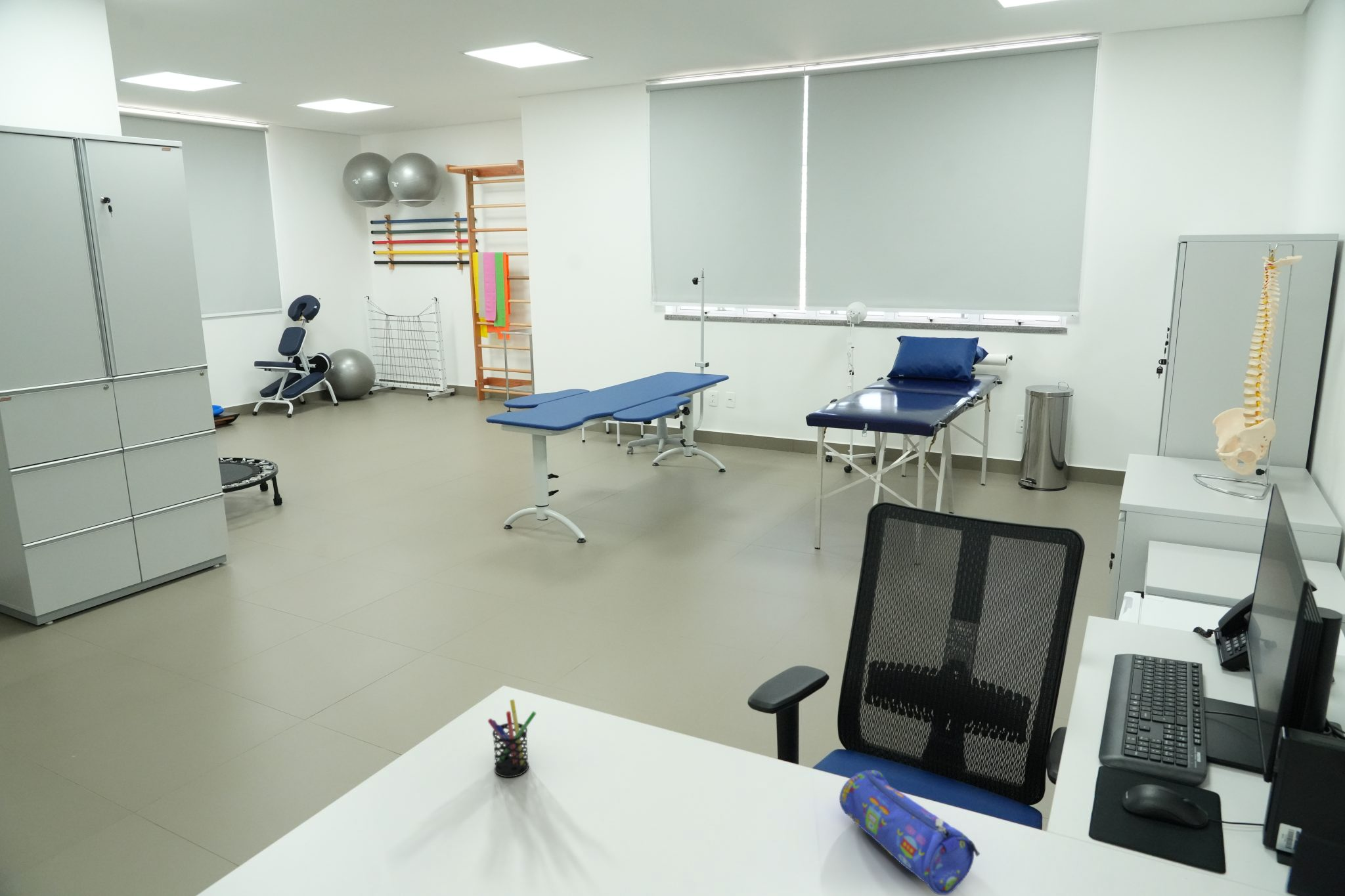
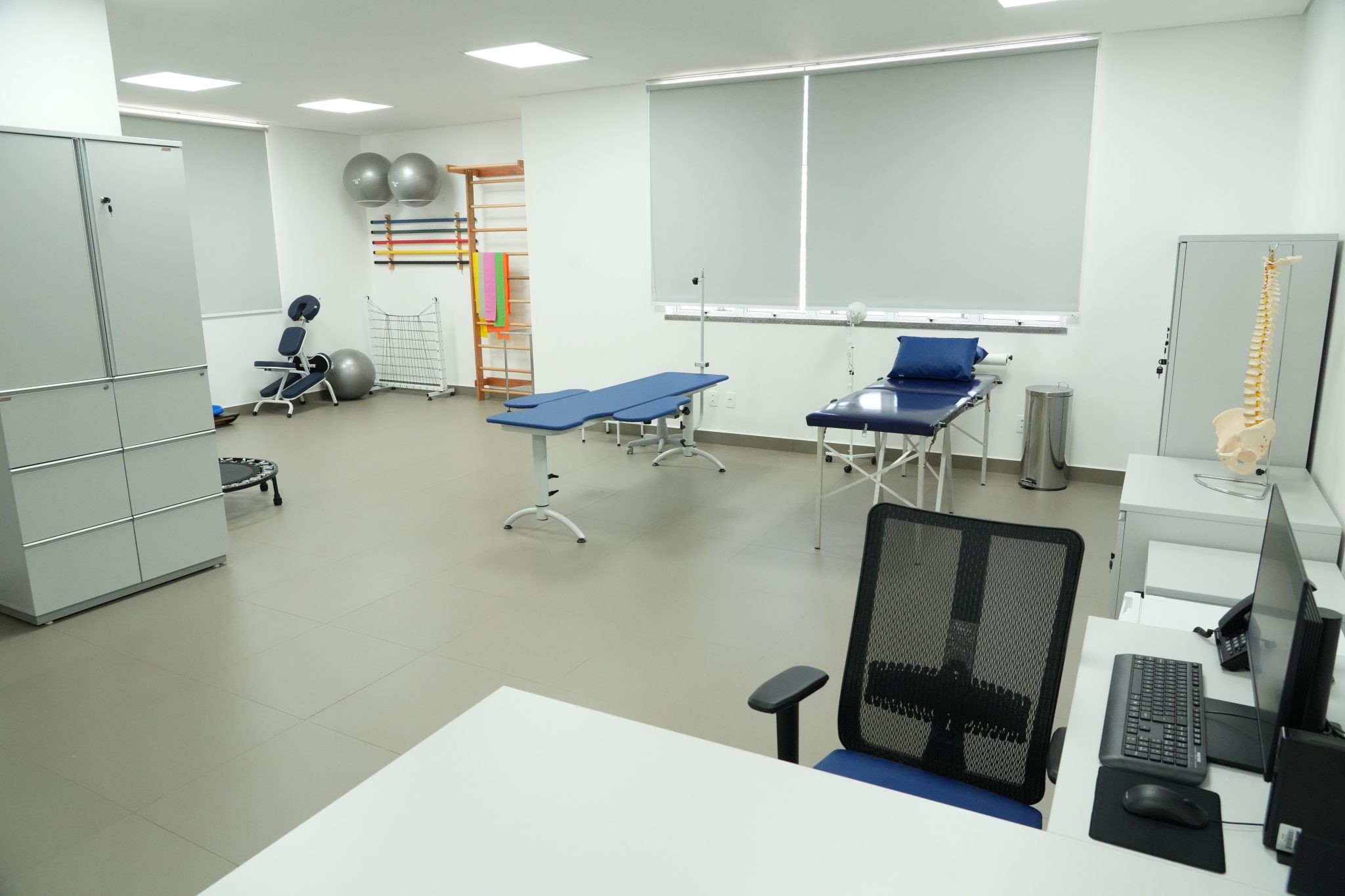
- pencil case (904, 825)
- pen holder (514, 736)
